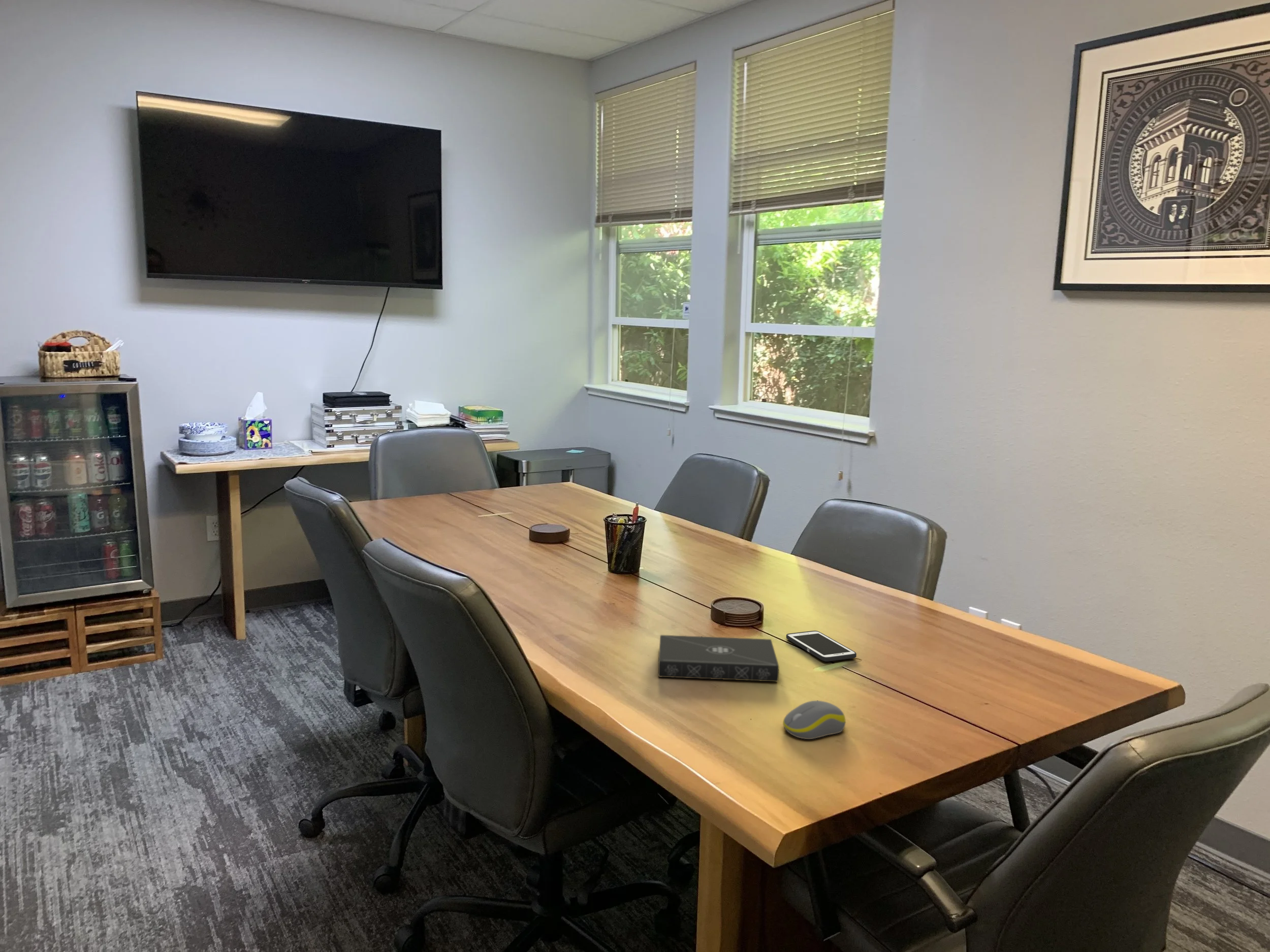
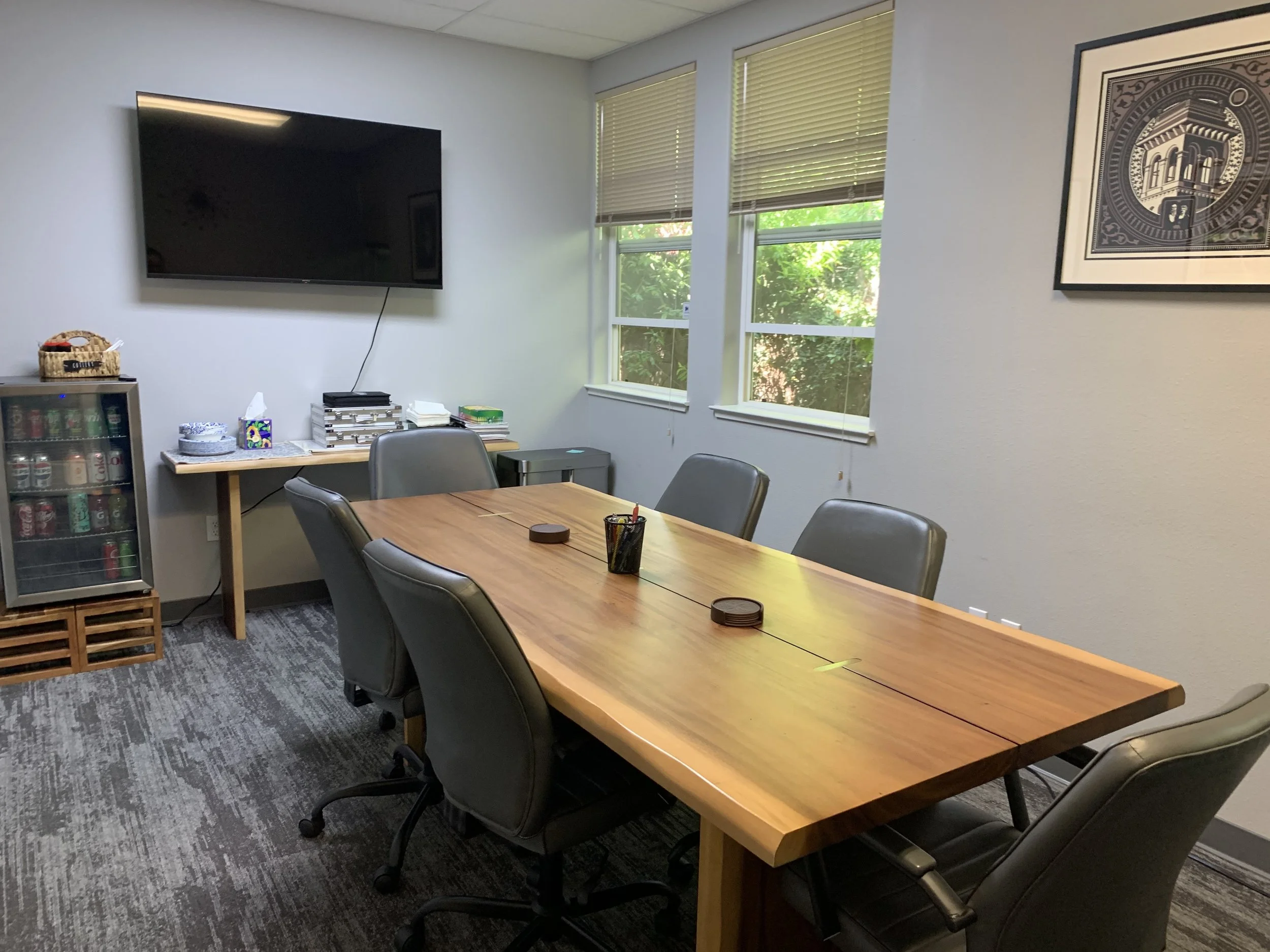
- cell phone (820, 645)
- book (717, 658)
- computer mouse (814, 717)
